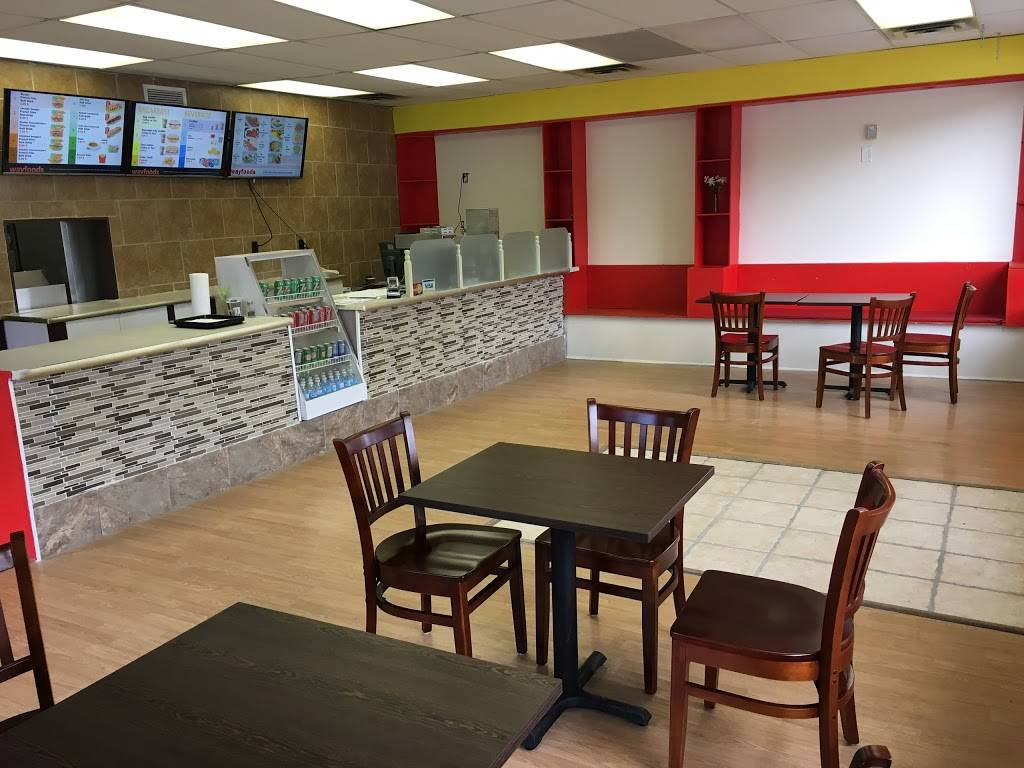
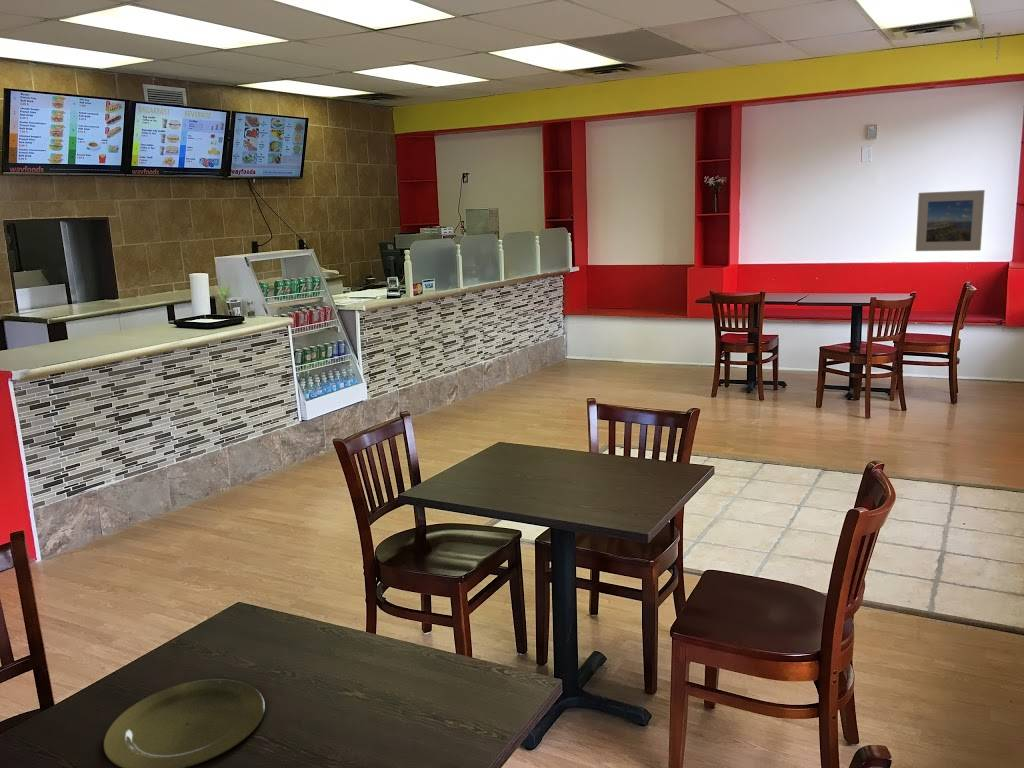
+ plate (187, 722)
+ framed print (949, 221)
